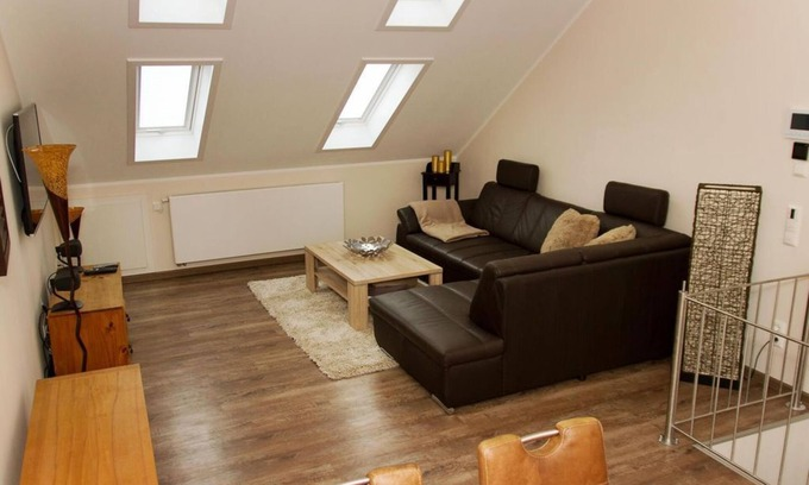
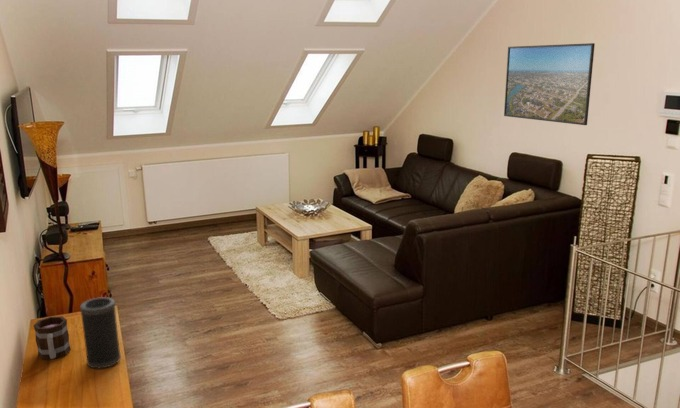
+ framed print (544, 83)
+ speaker (100, 332)
+ mug (52, 340)
